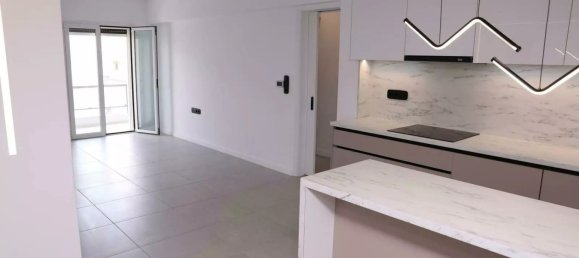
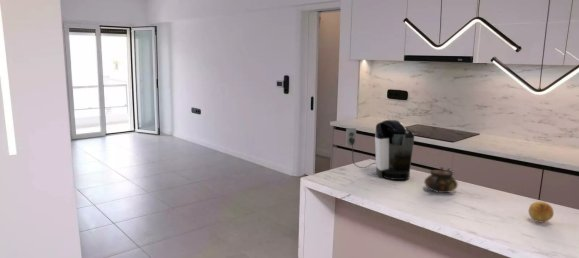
+ coffee maker (382, 148)
+ fruit (540, 211)
+ teapot (441, 178)
